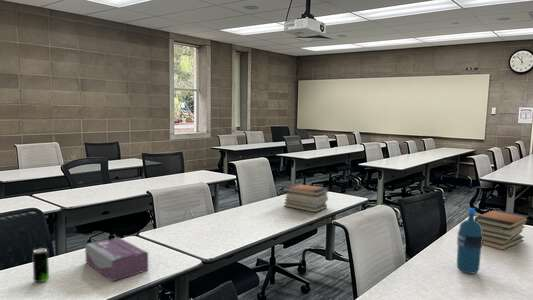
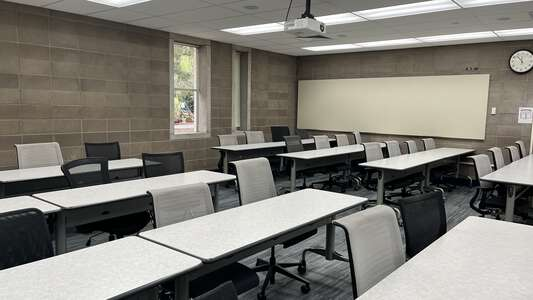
- beverage can (40, 265)
- book stack (305, 197)
- book stack (500, 228)
- tissue box (116, 256)
- water bottle (469, 240)
